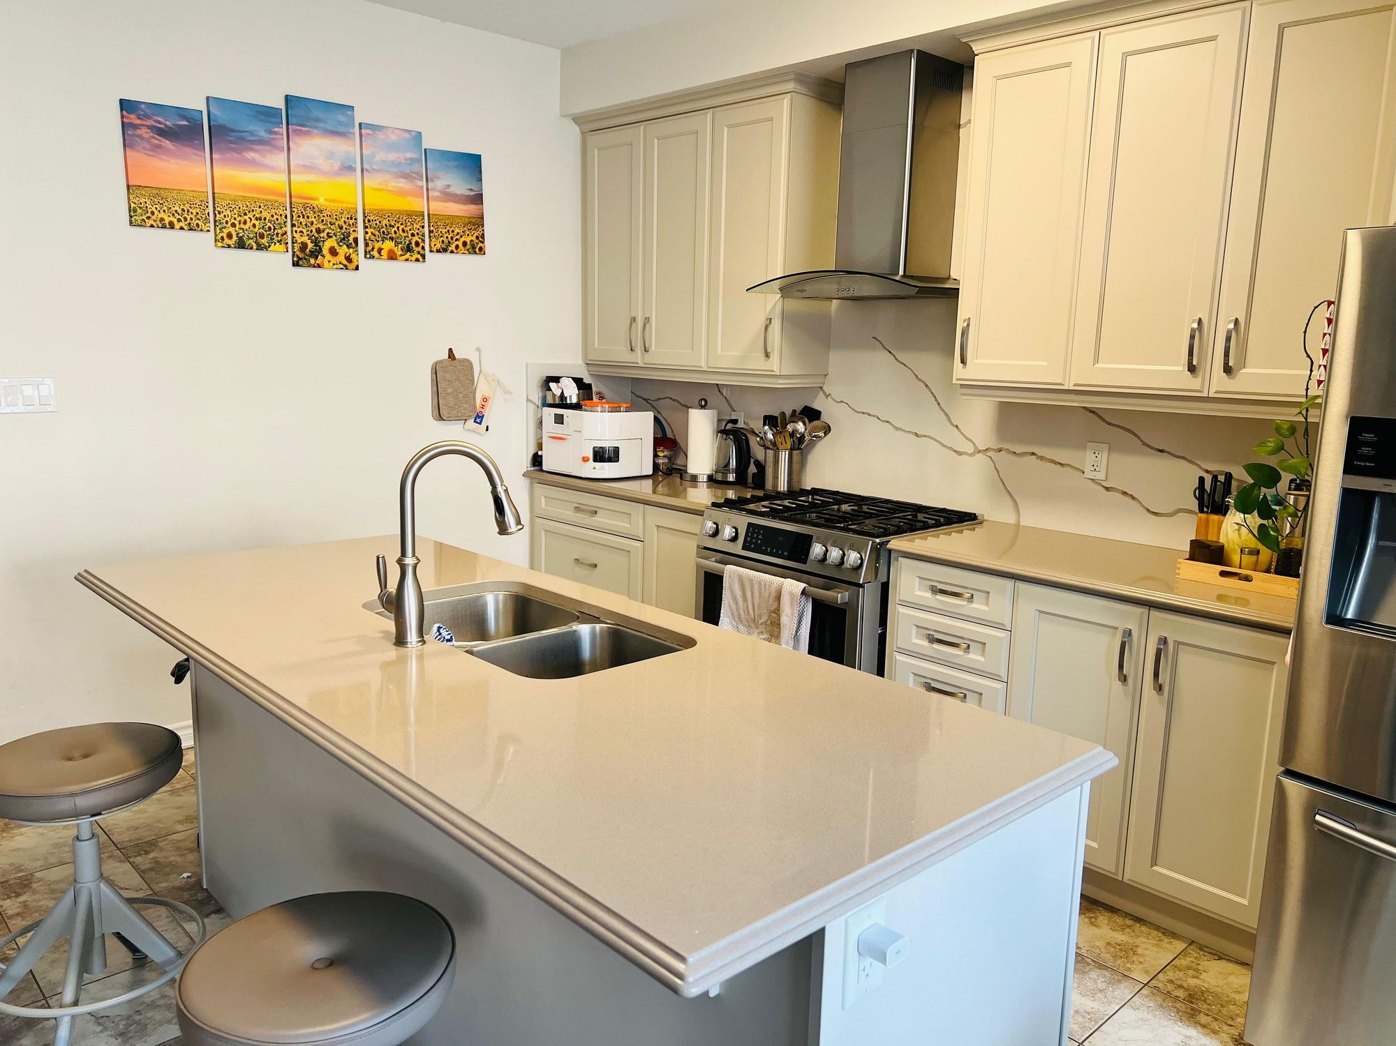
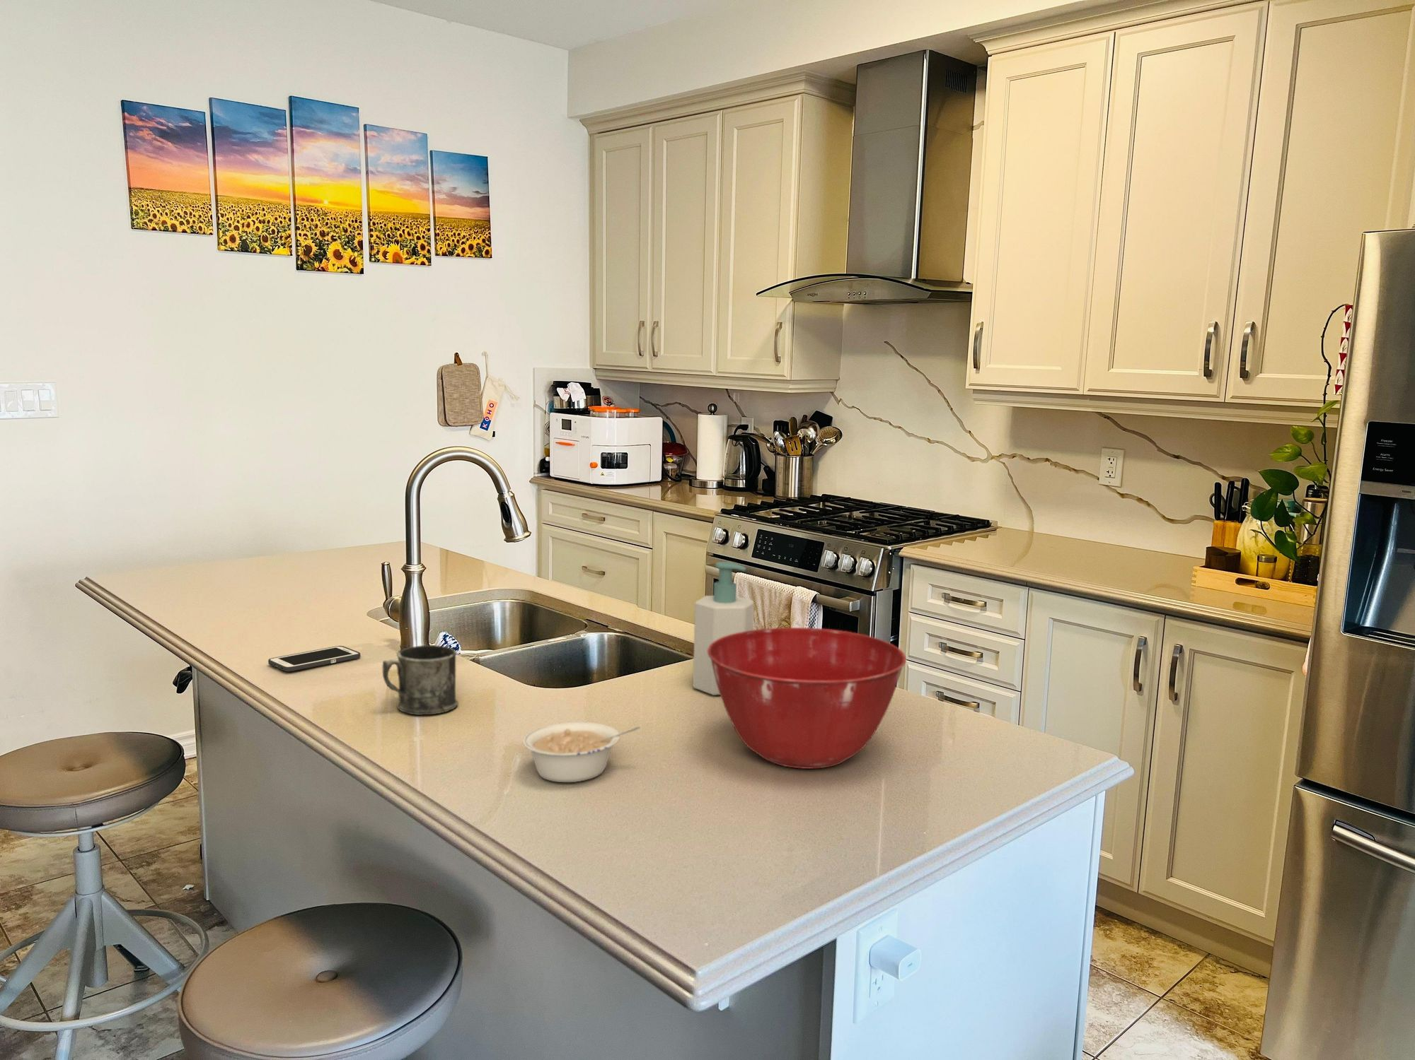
+ mixing bowl (803, 701)
+ soap bottle (724, 626)
+ cell phone (315, 658)
+ mug (420, 680)
+ legume (575, 749)
